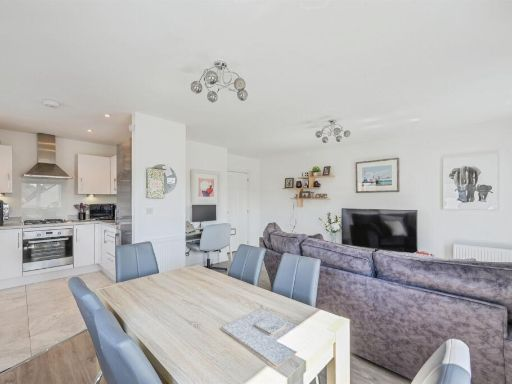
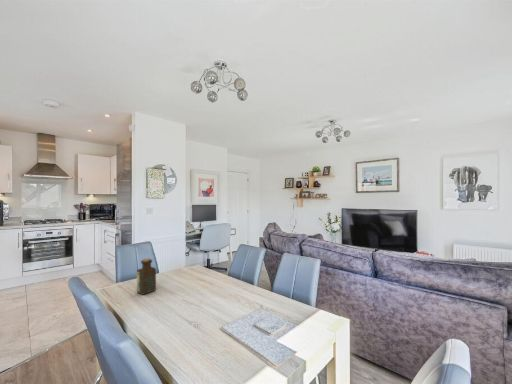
+ bottle (146, 275)
